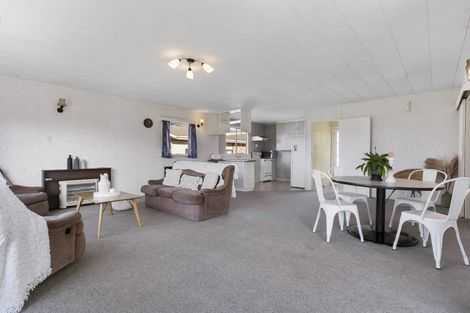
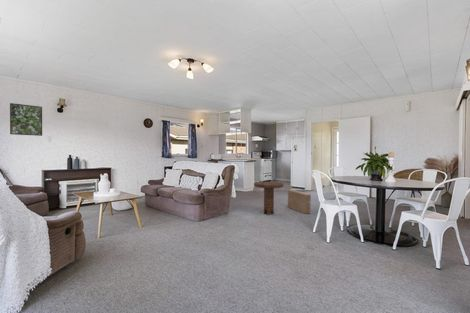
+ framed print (26, 120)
+ cardboard box (298, 200)
+ side table (268, 198)
